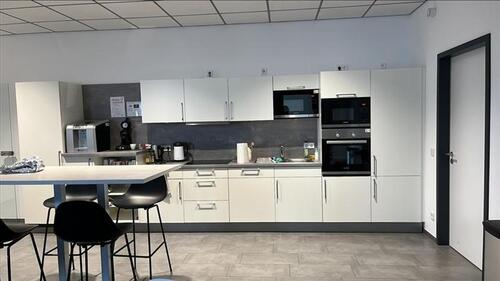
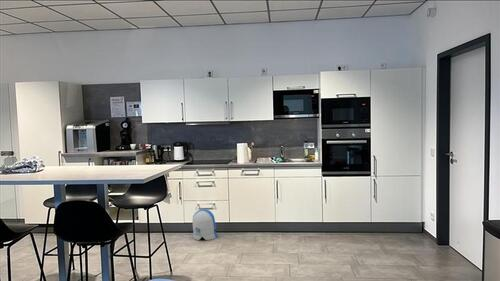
+ sun visor (204, 222)
